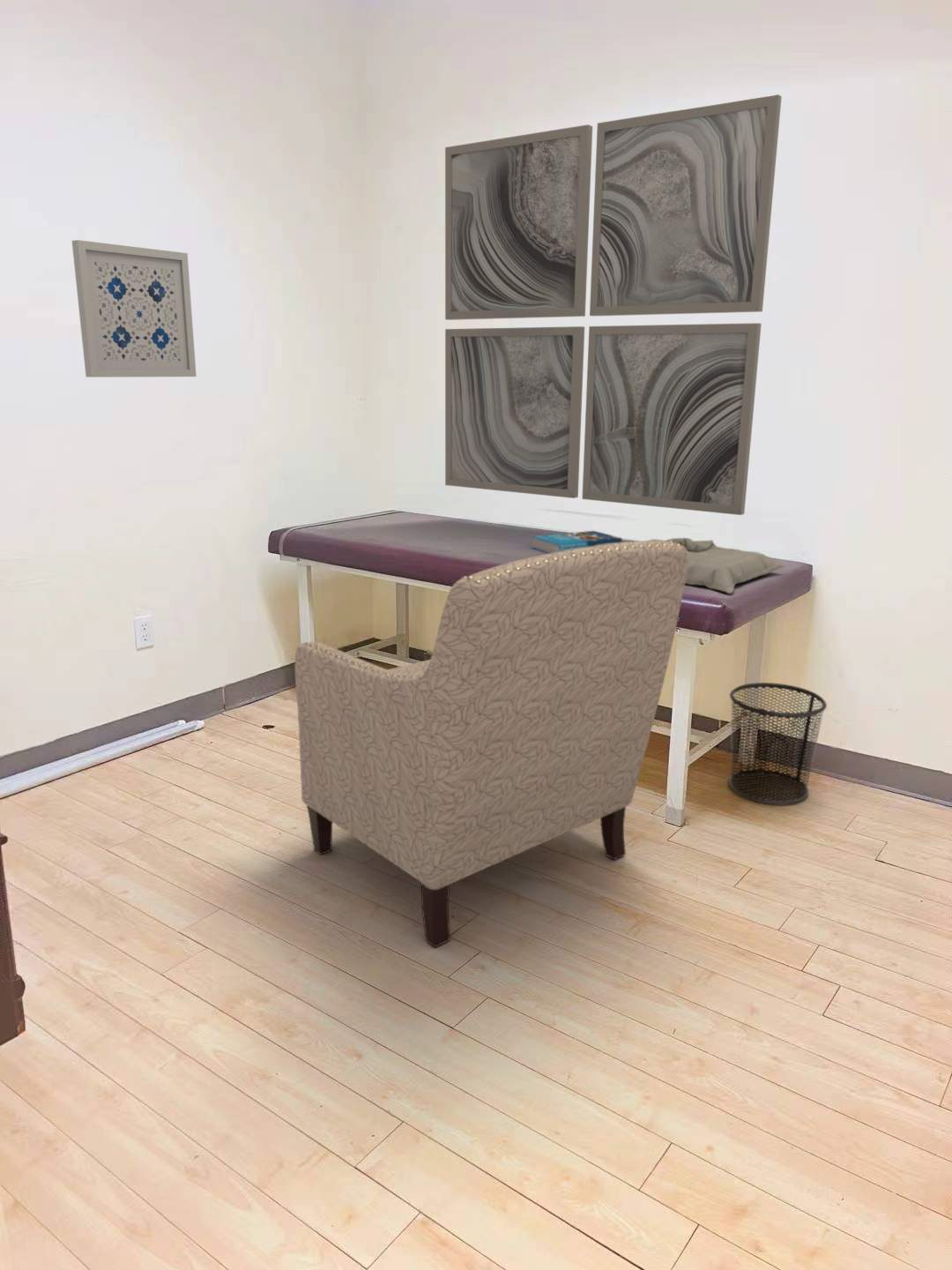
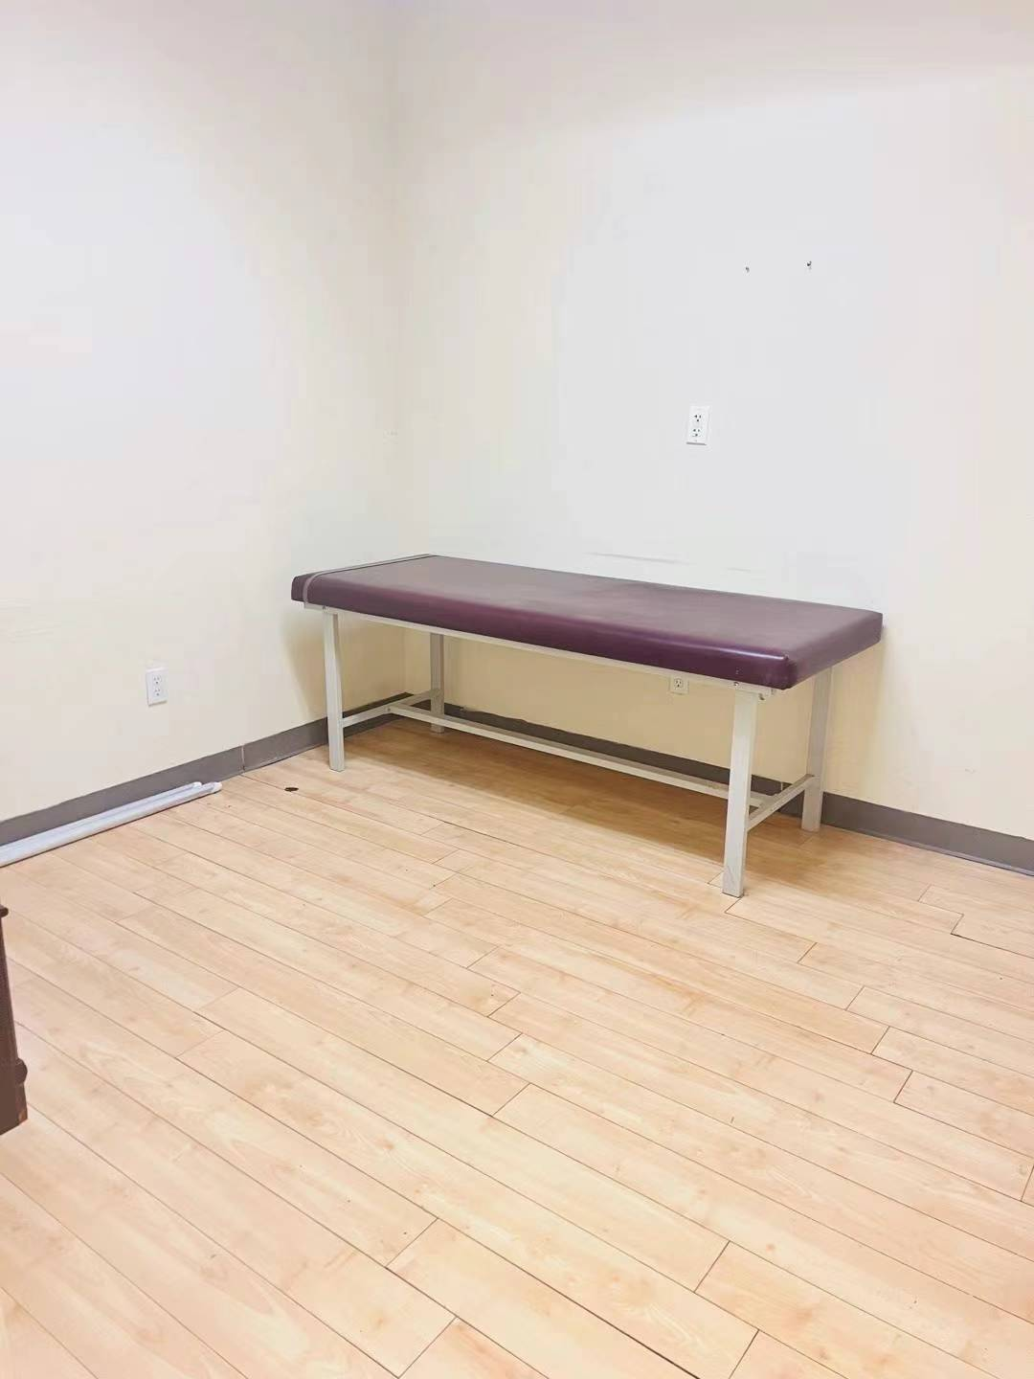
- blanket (691, 557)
- wall art (584, 316)
- chair (482, 705)
- wall art (138, 313)
- book (576, 542)
- waste bin (772, 743)
